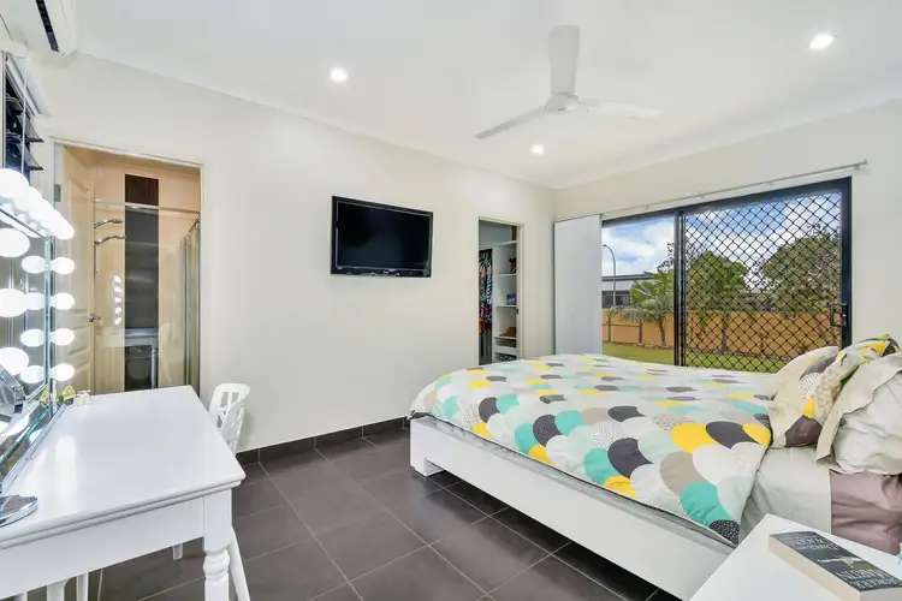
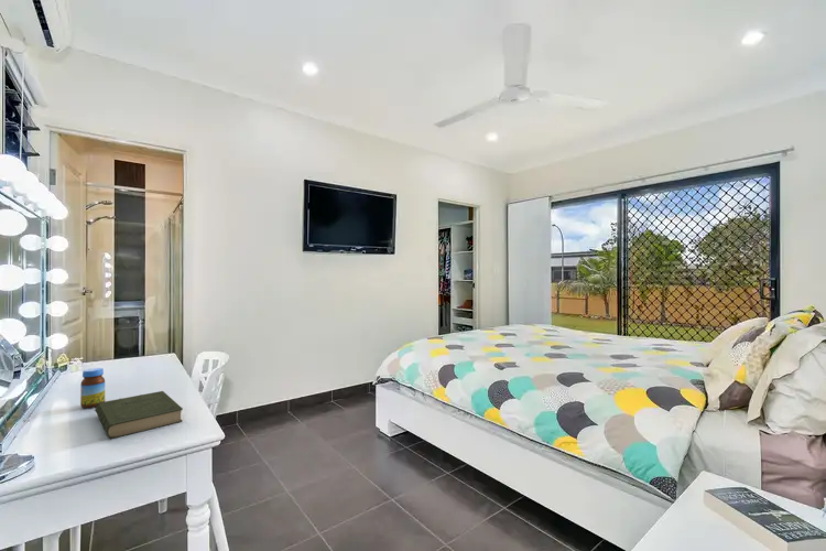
+ book (138, 412)
+ jar (93, 387)
